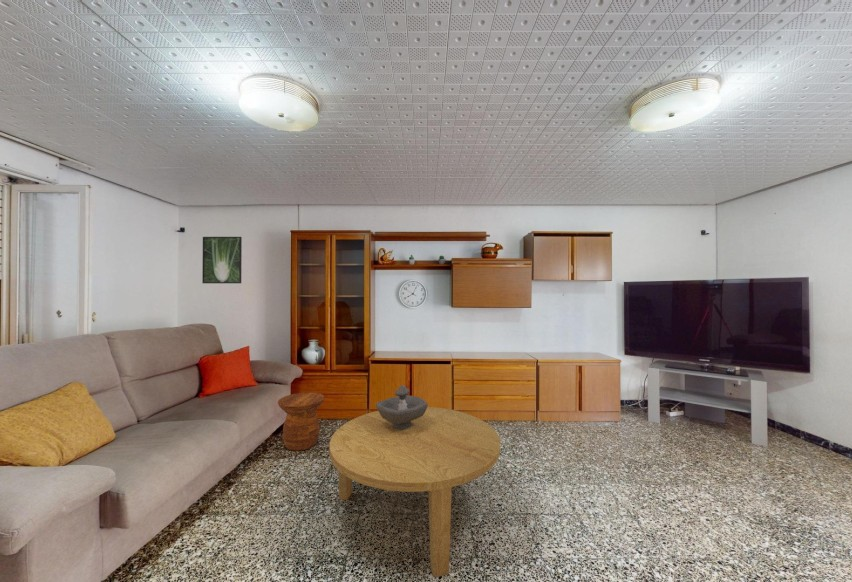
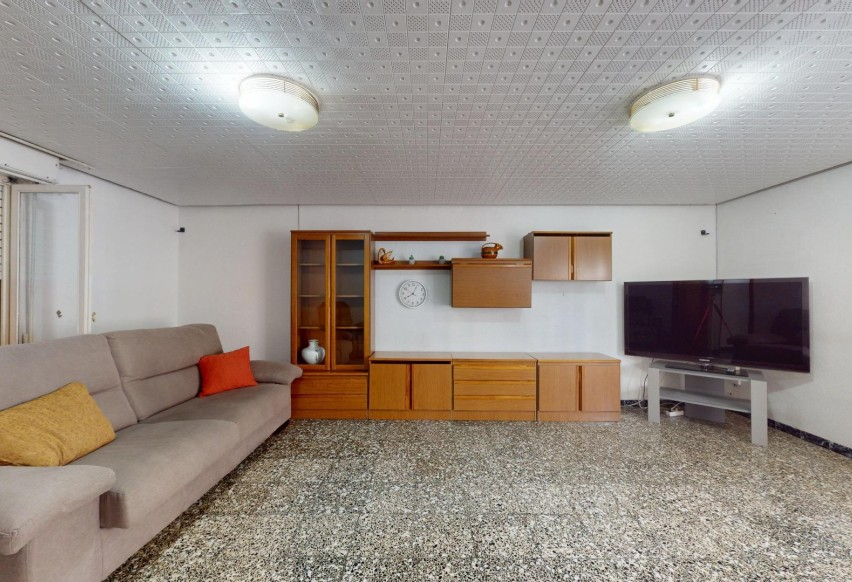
- decorative bowl (401, 405)
- coffee table (415, 471)
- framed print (222, 260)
- side table (301, 421)
